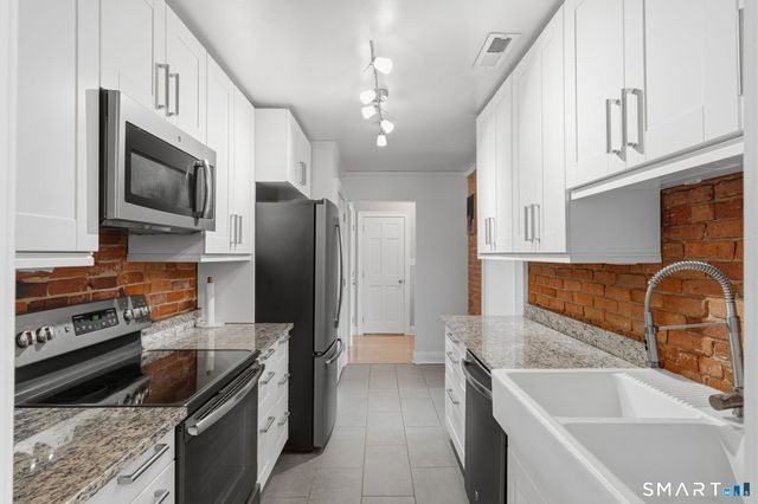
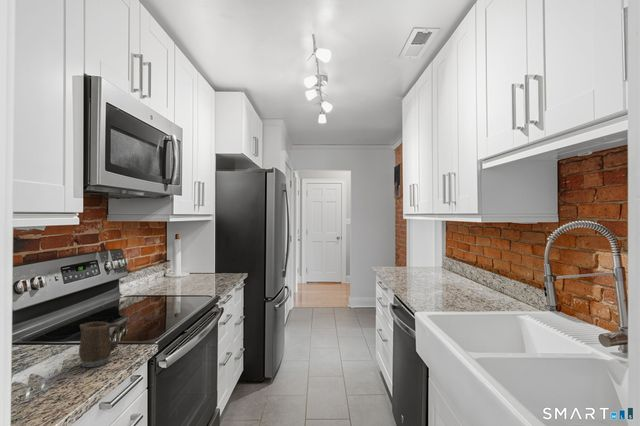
+ mug (99, 342)
